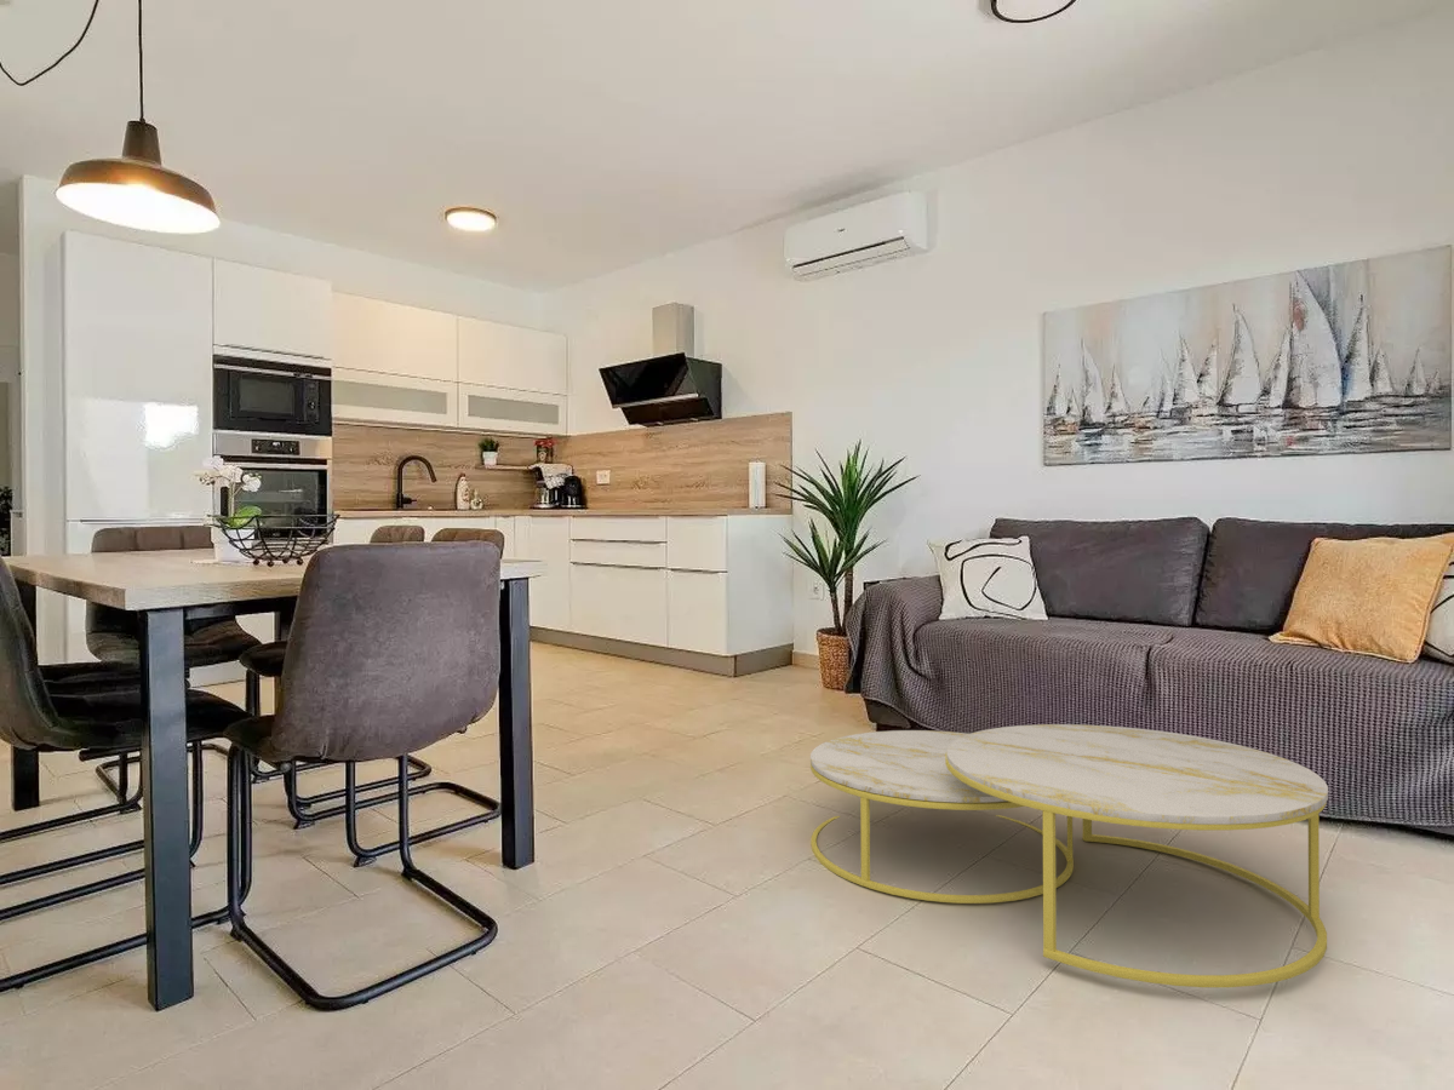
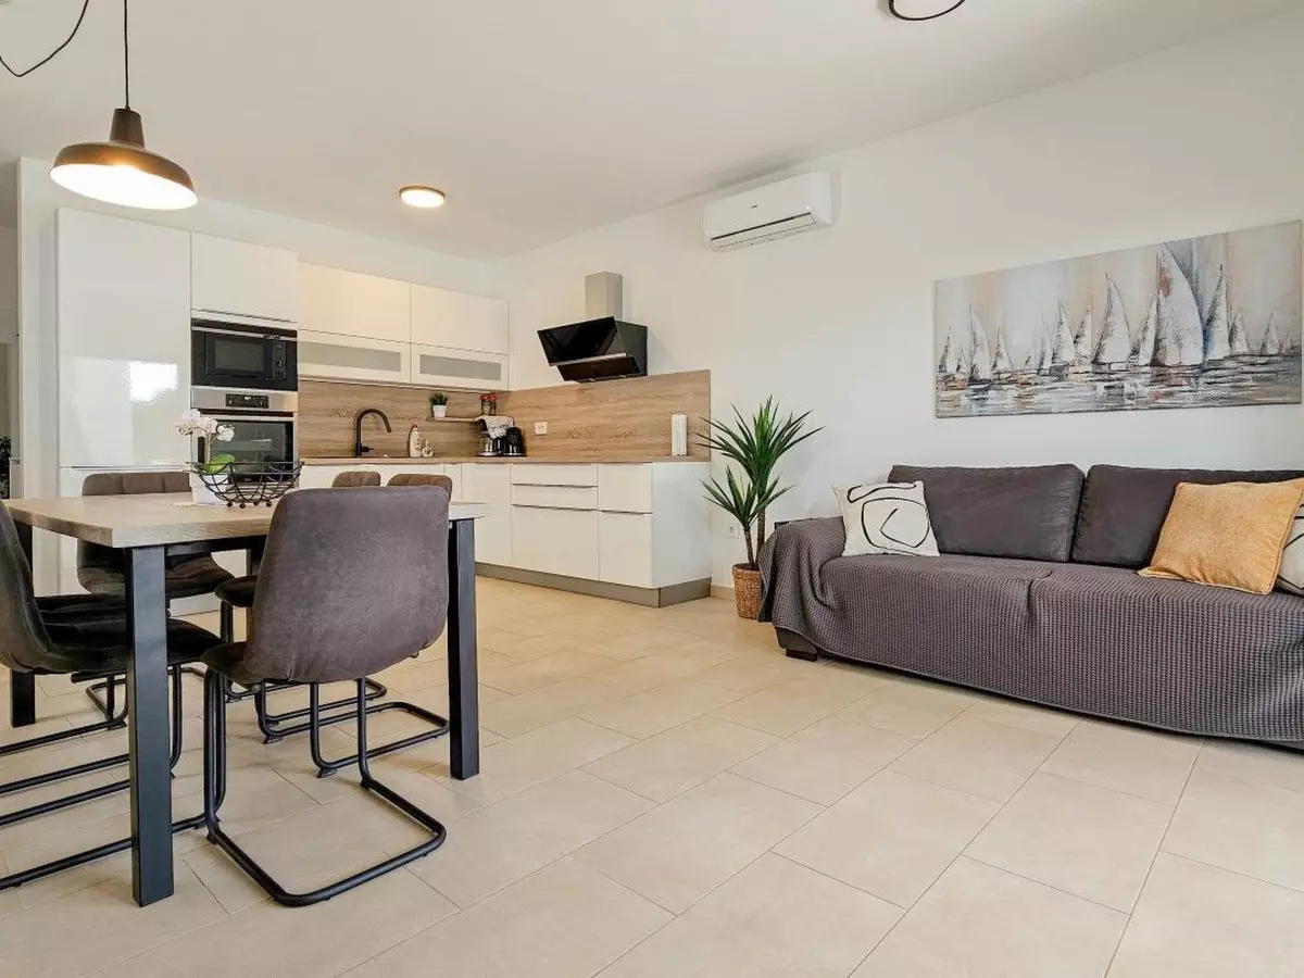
- coffee table (1031, 807)
